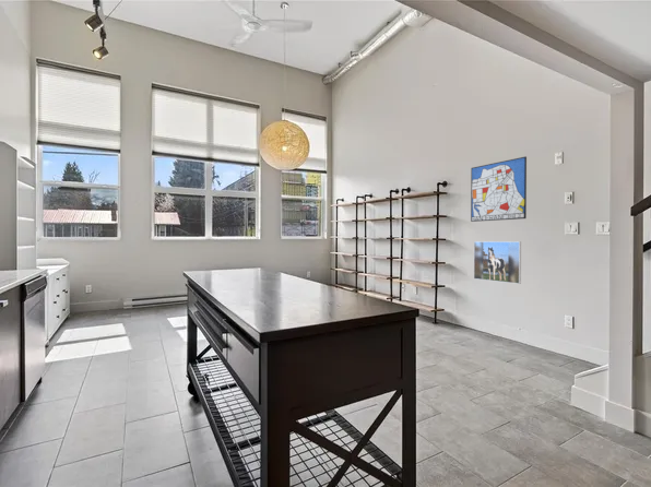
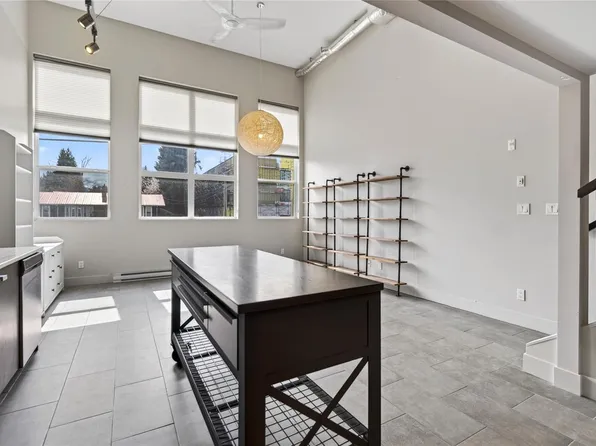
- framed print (496, 261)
- wall art (496, 191)
